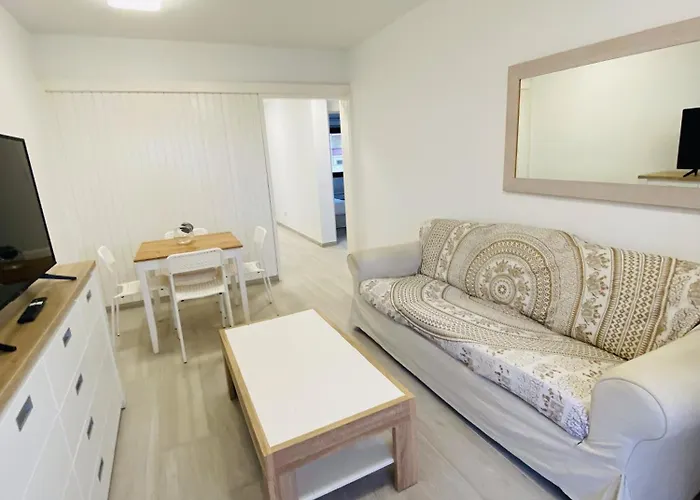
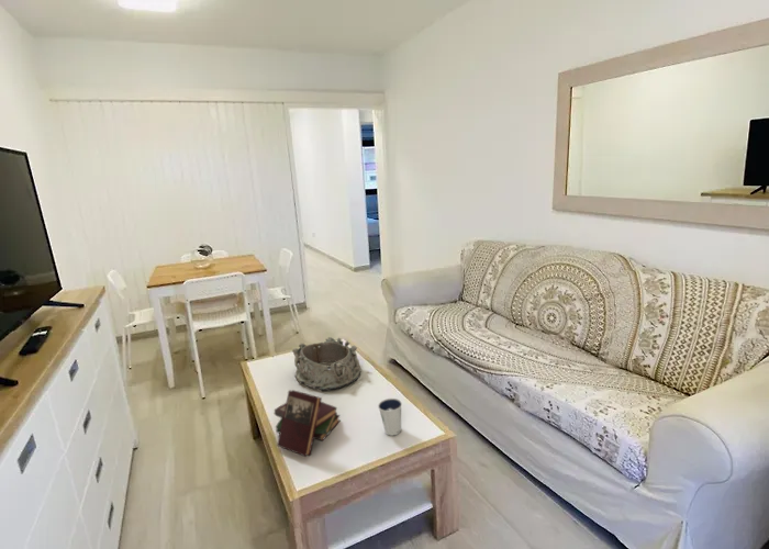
+ book (301, 412)
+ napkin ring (326, 360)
+ dixie cup (390, 417)
